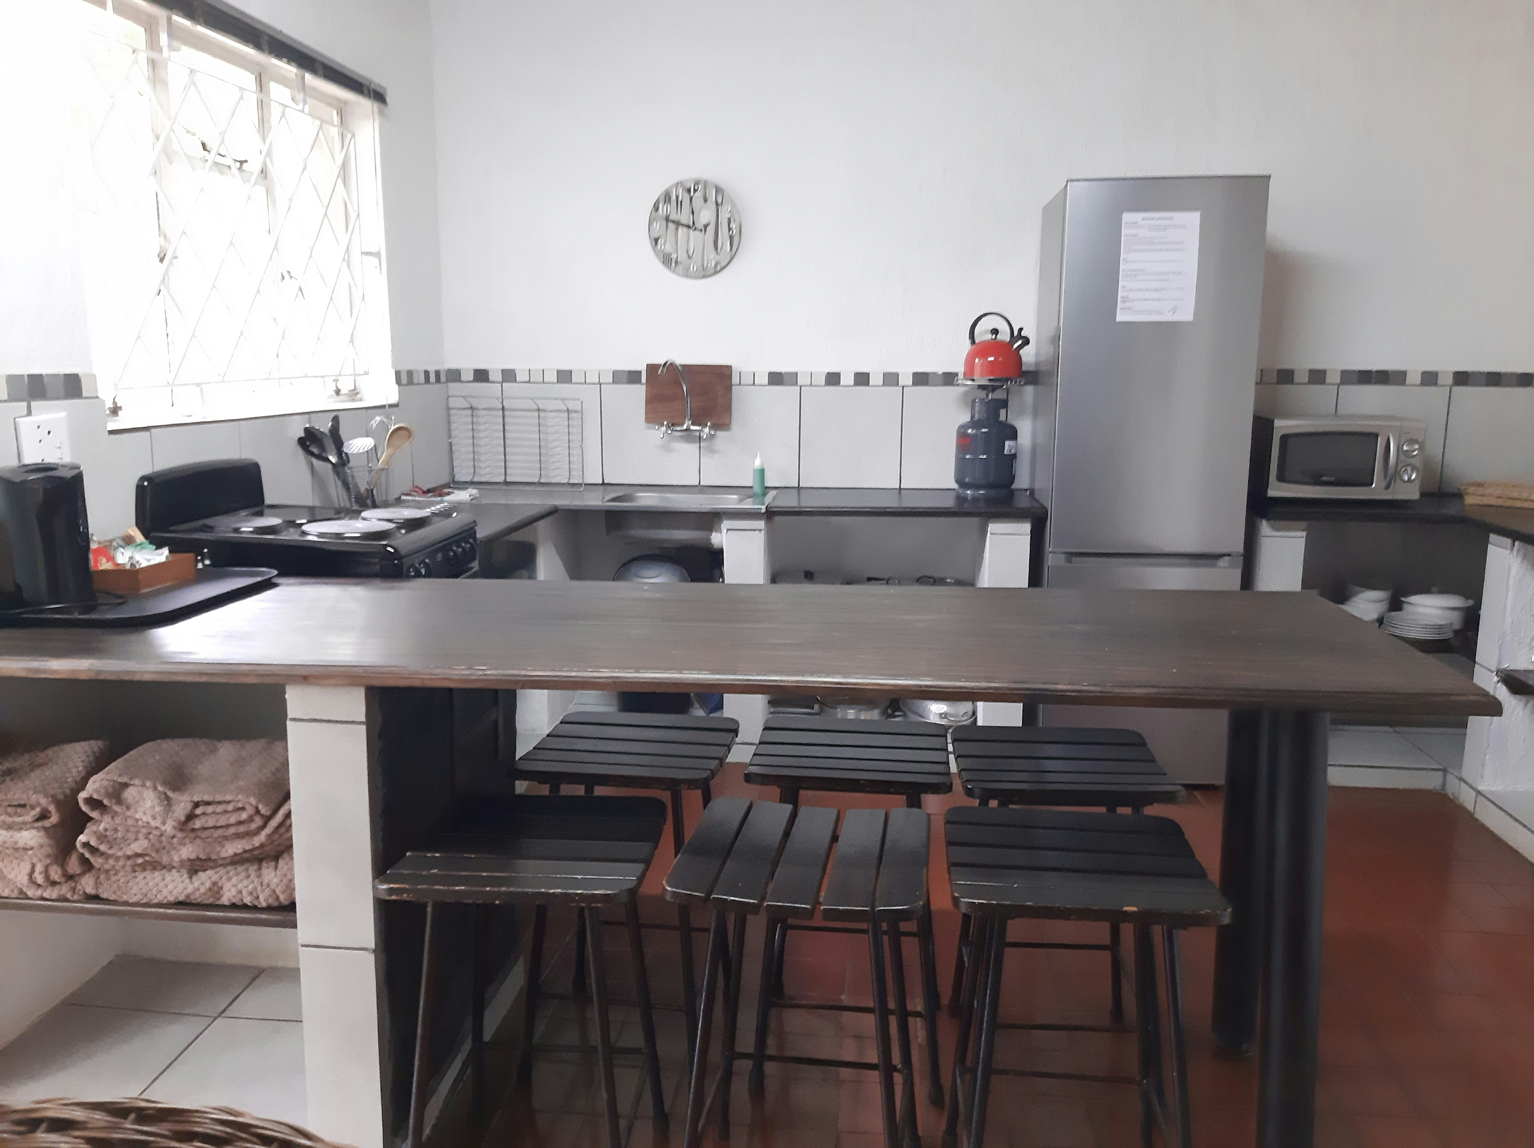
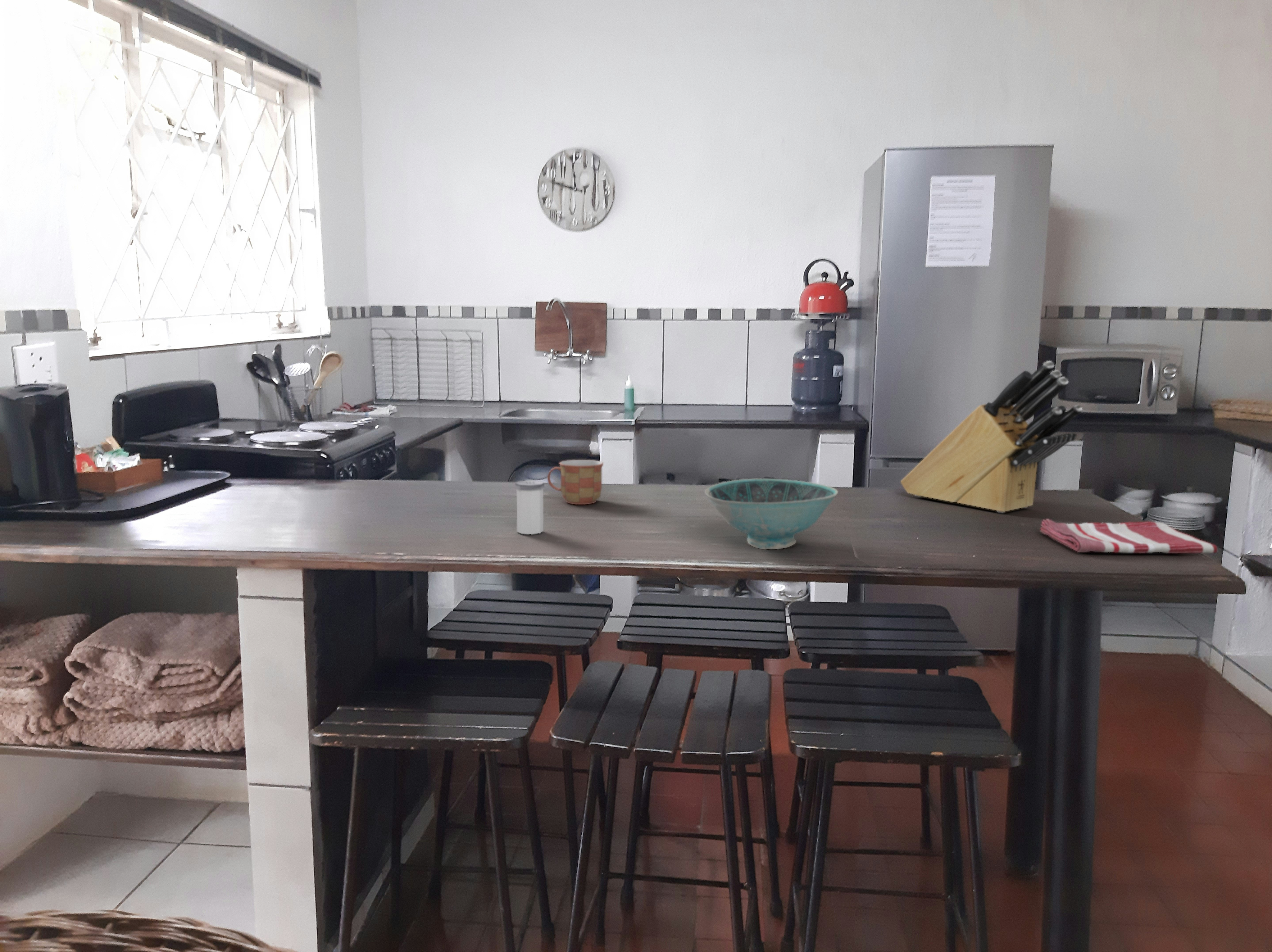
+ dish towel (1124, 536)
+ salt shaker (530, 507)
+ bowl (770, 516)
+ knife block (988, 433)
+ mug (575, 482)
